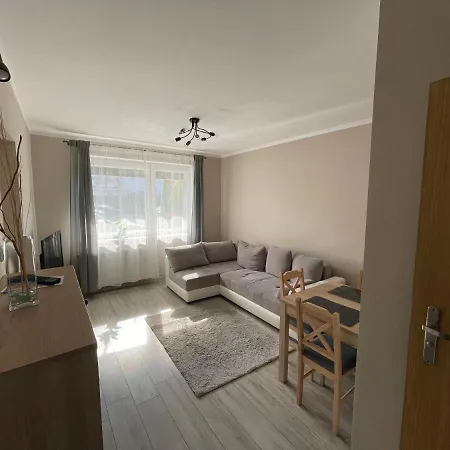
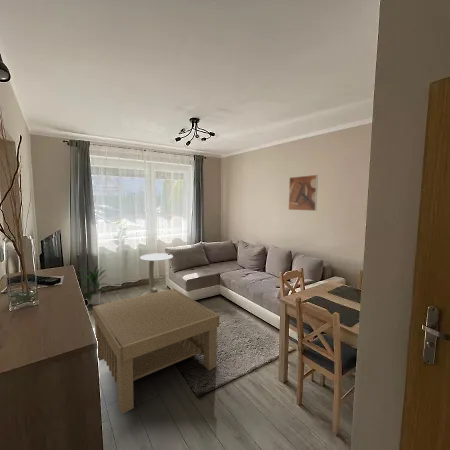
+ side table (153, 276)
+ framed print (302, 193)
+ indoor plant (93, 284)
+ coffee table (154, 336)
